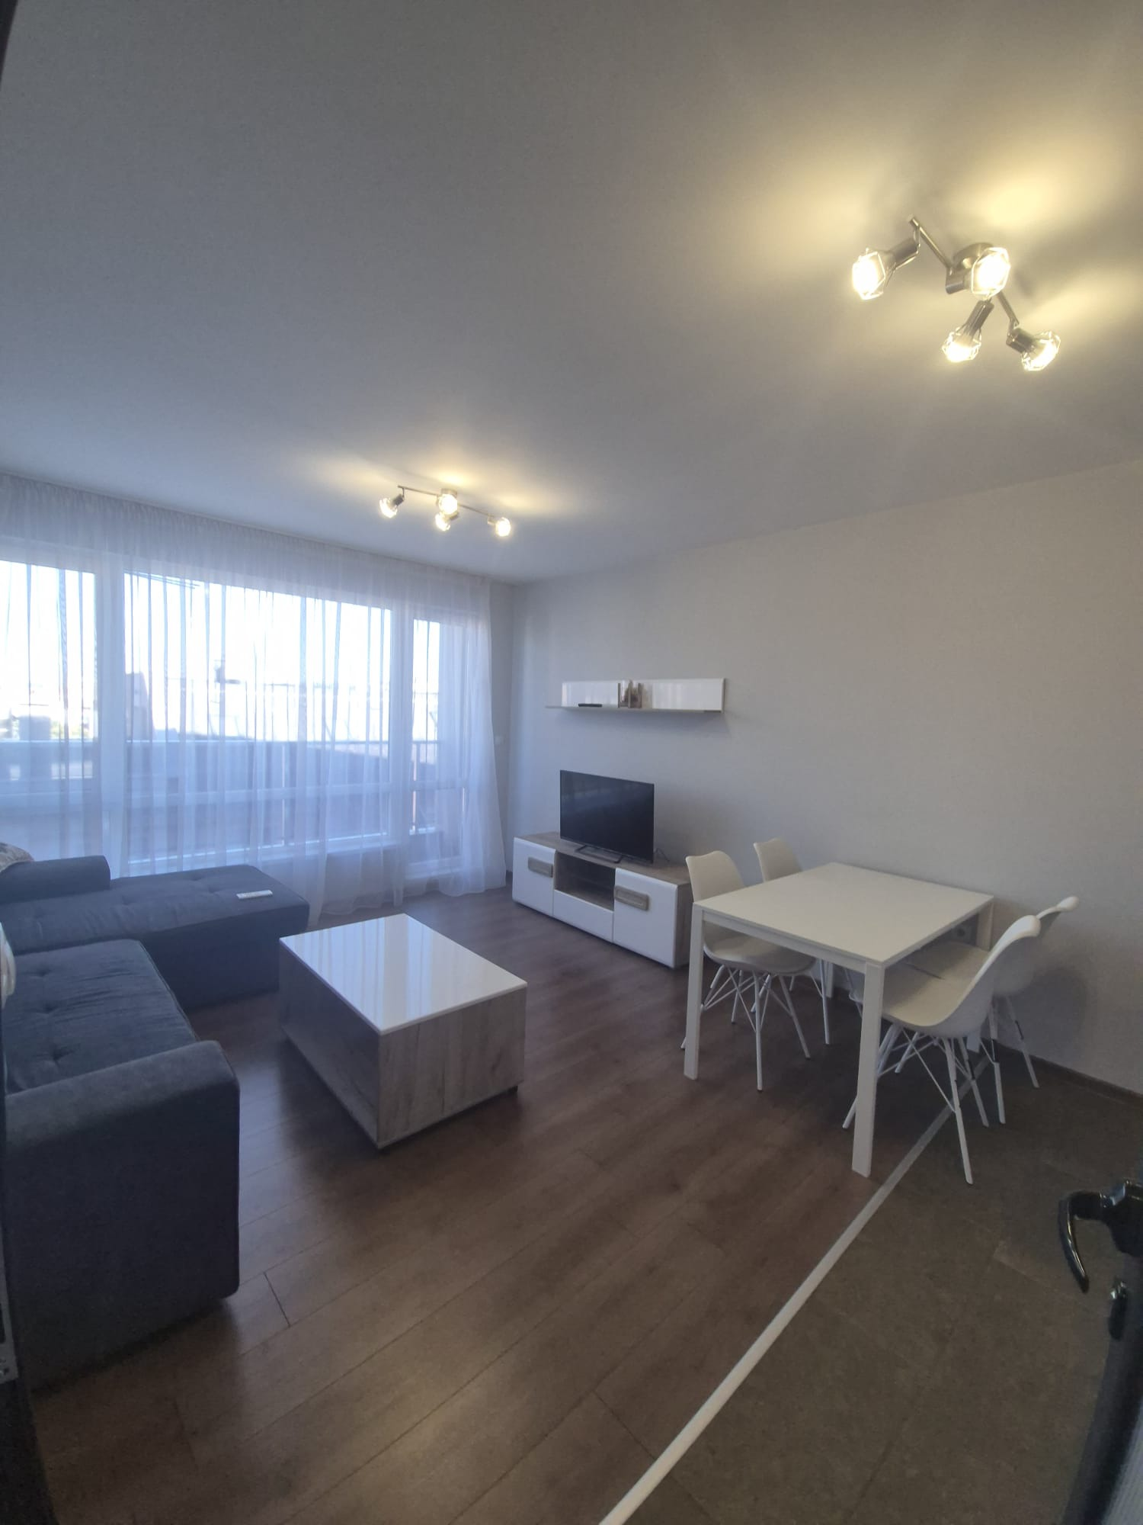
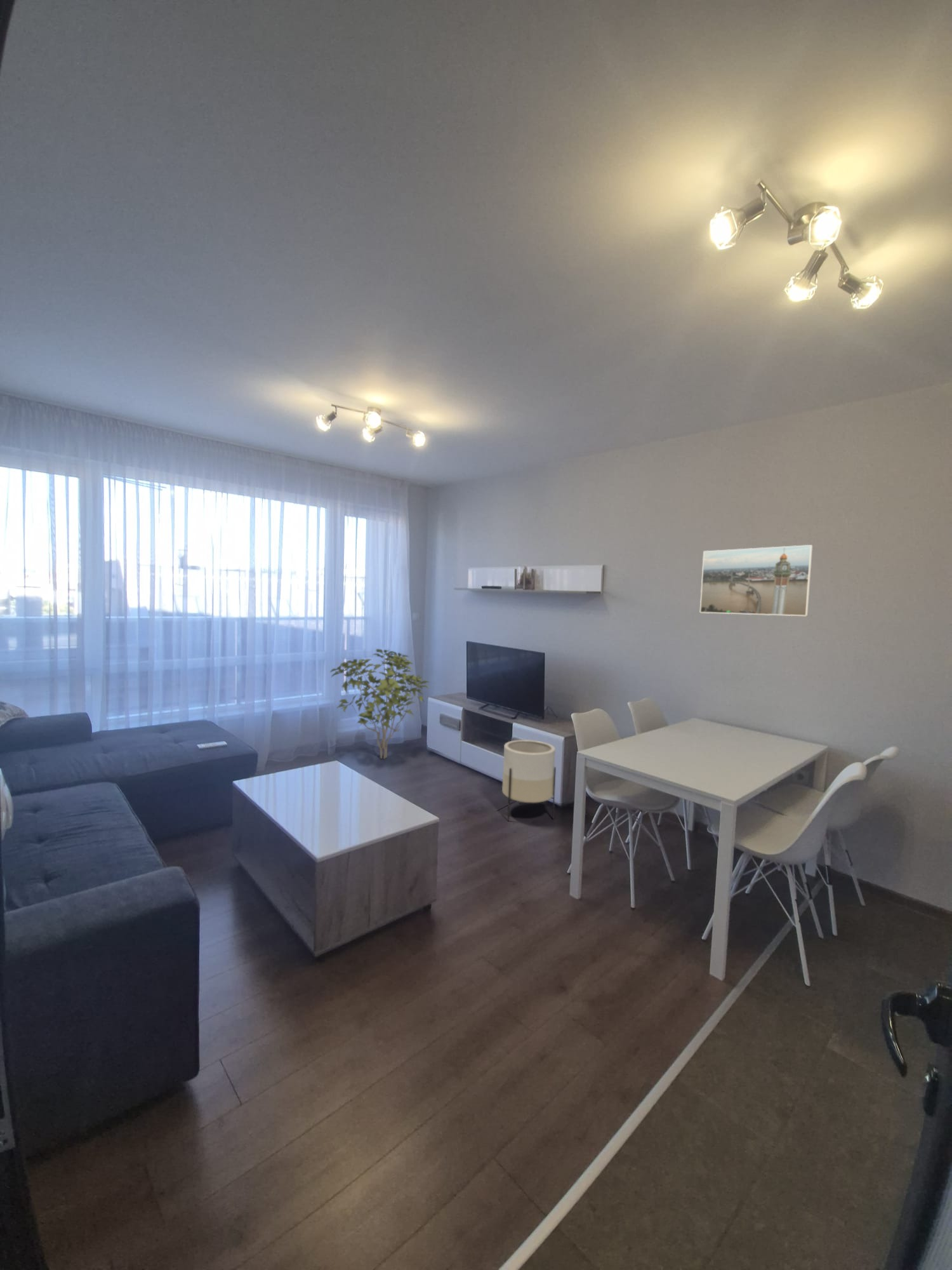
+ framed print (752, 581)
+ shrub (383, 704)
+ planter (527, 780)
